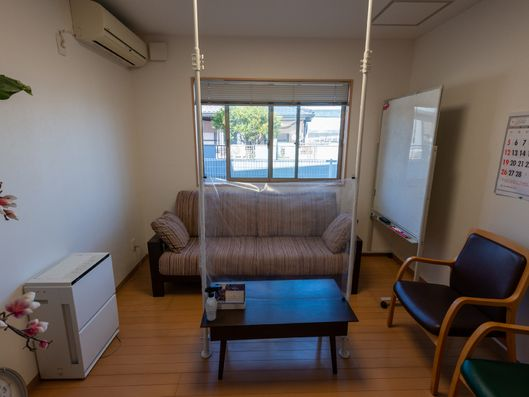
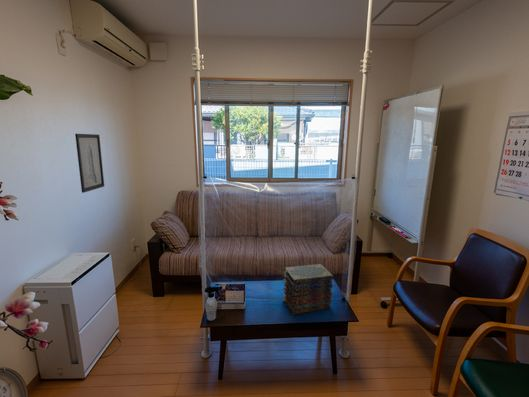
+ book stack (307, 287)
+ wall art (91, 162)
